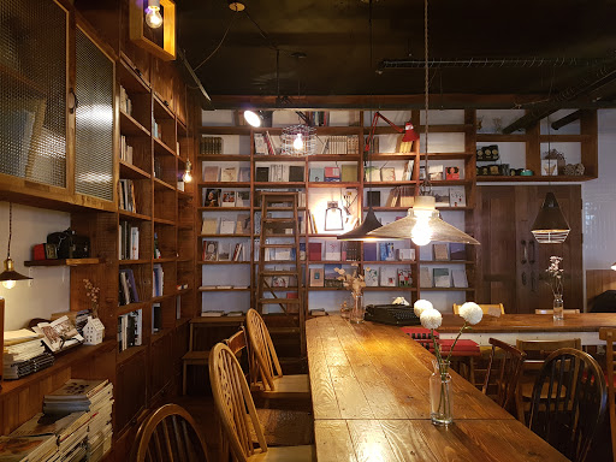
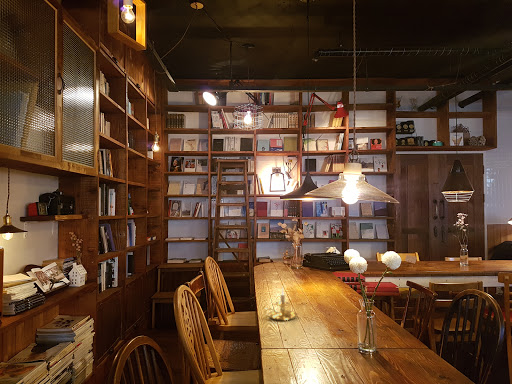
+ candle holder (280, 302)
